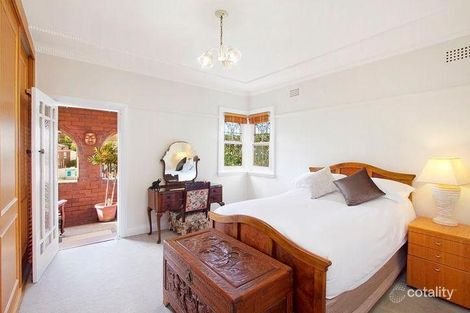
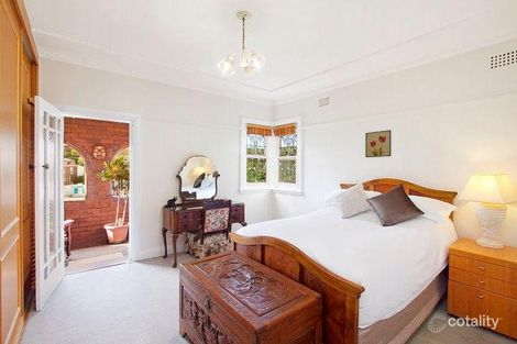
+ wall art (377, 144)
